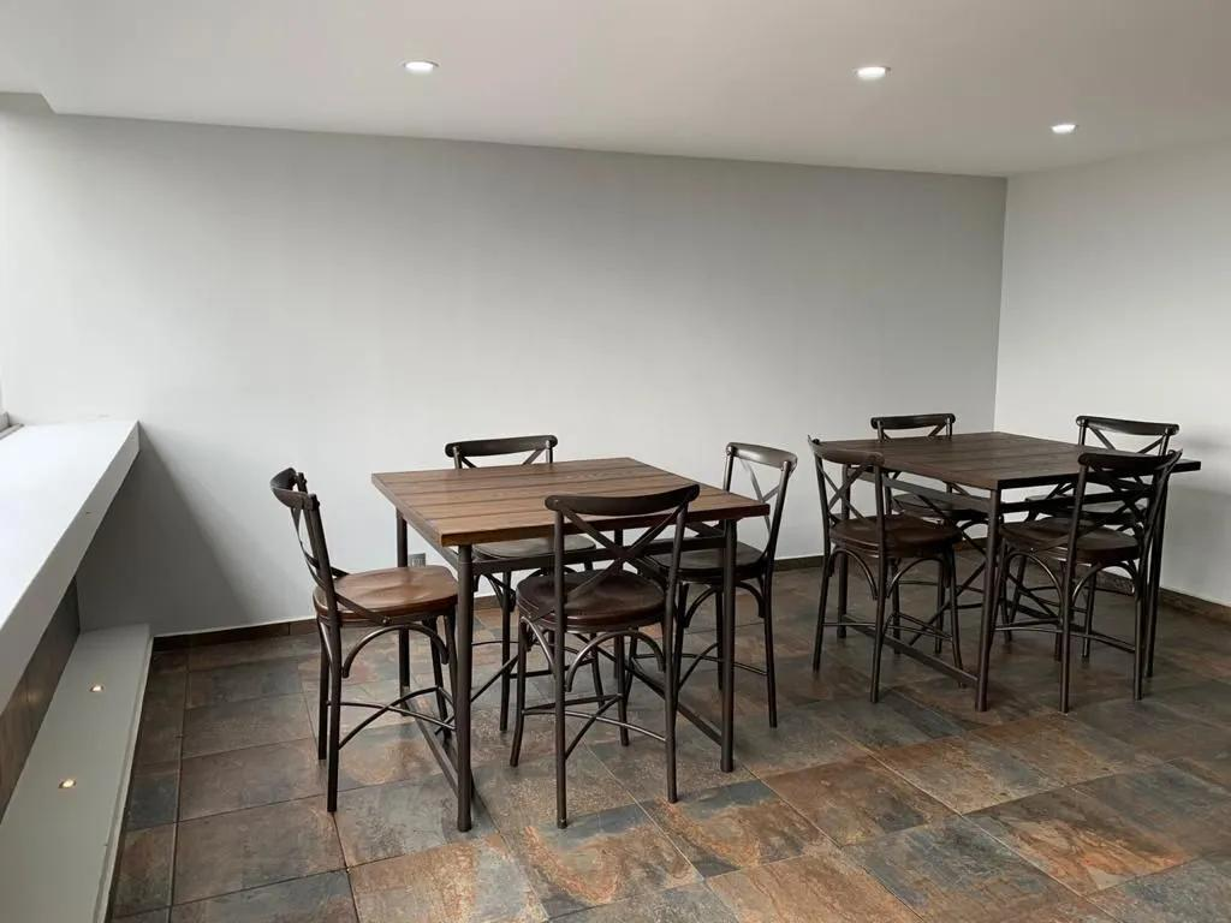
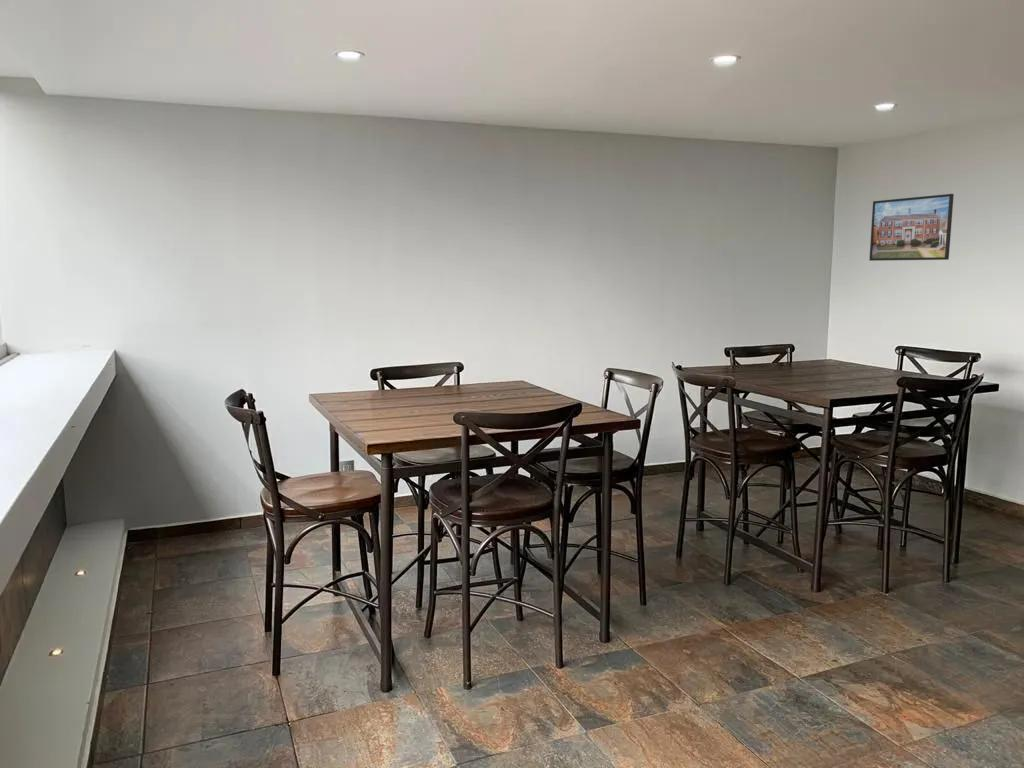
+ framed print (909, 229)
